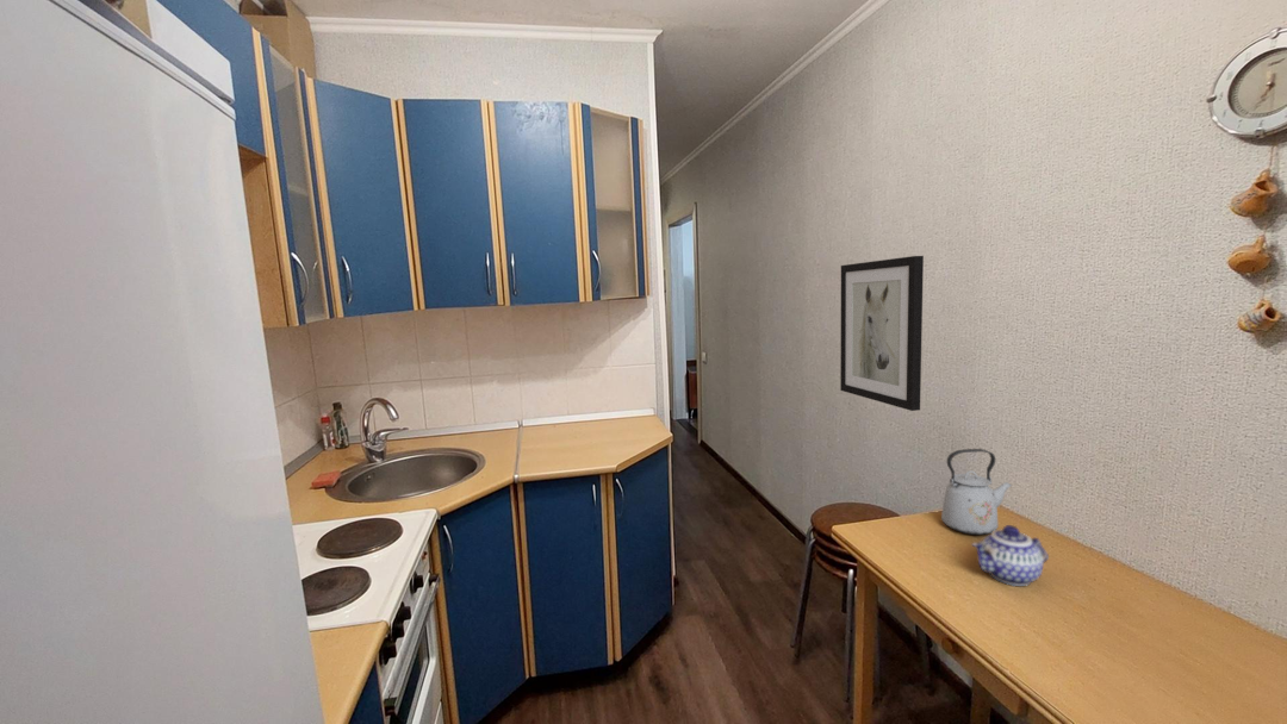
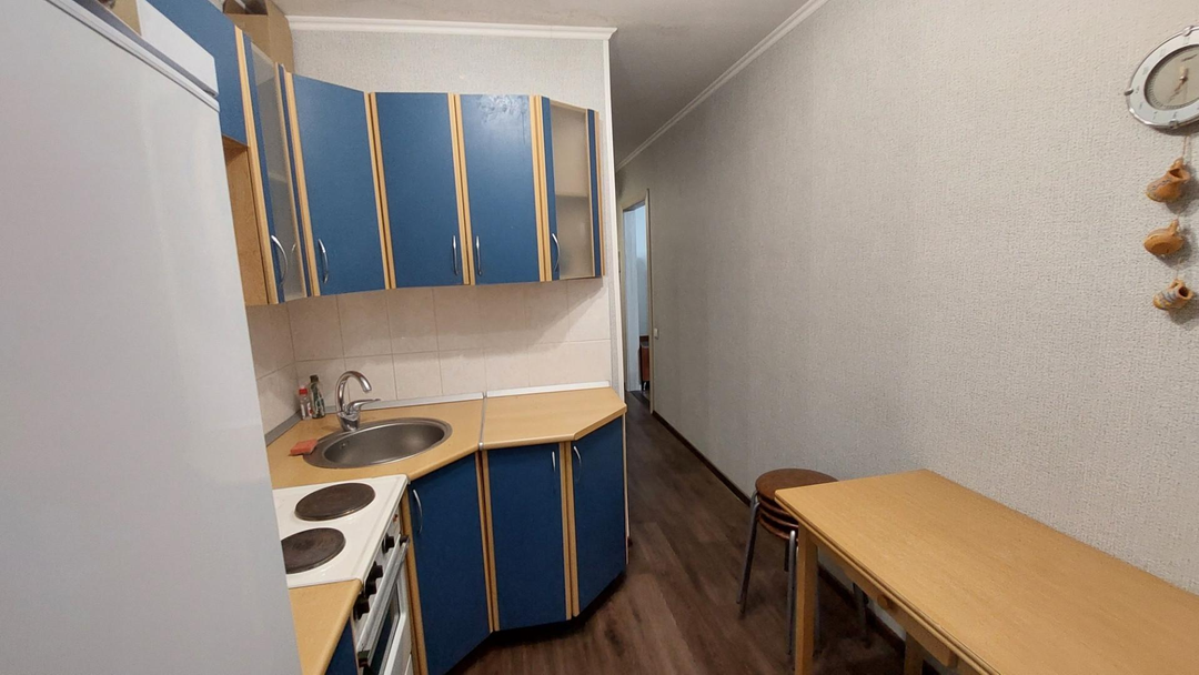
- kettle (978, 488)
- wall art (876, 331)
- teapot (1009, 551)
